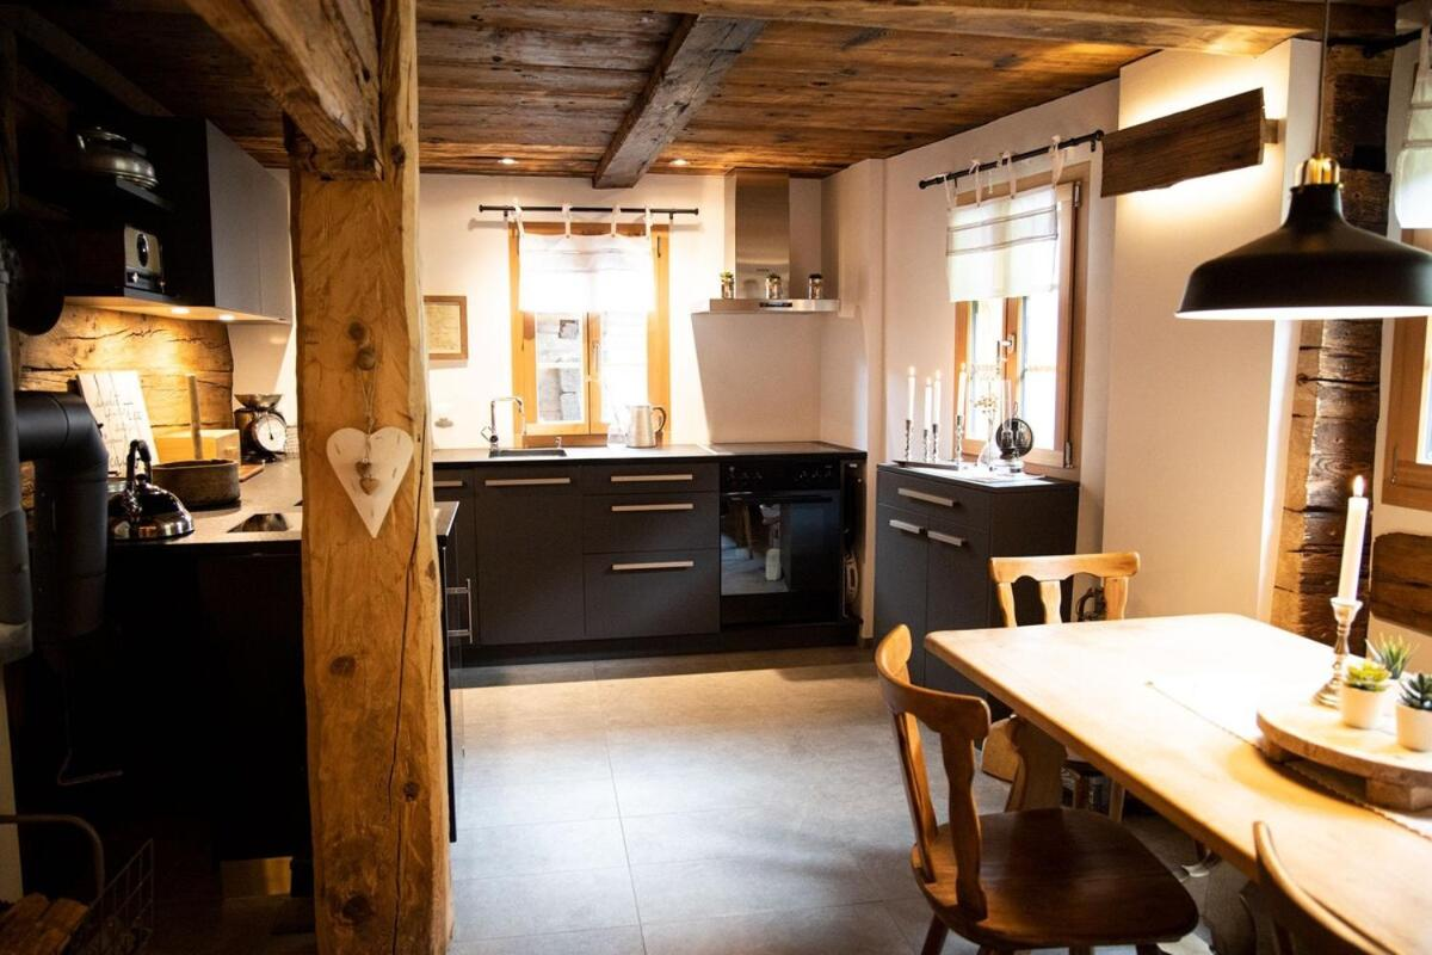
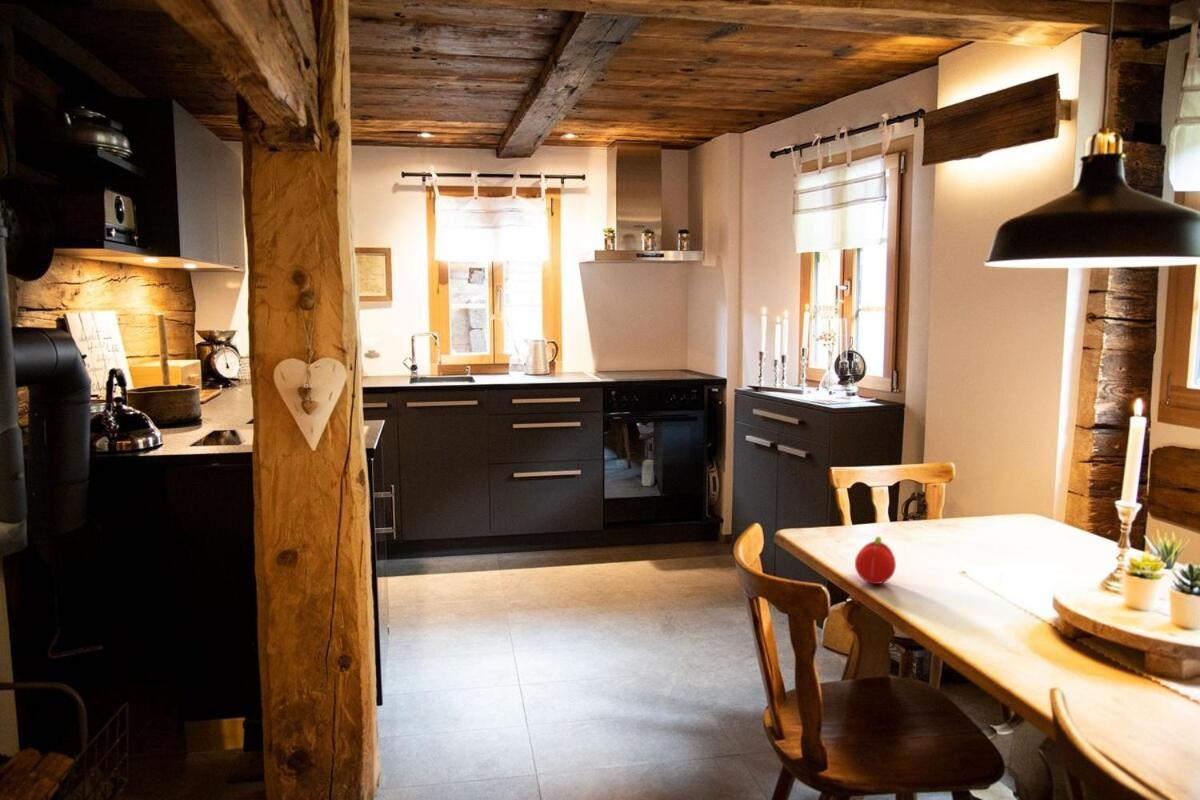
+ fruit (875, 560)
